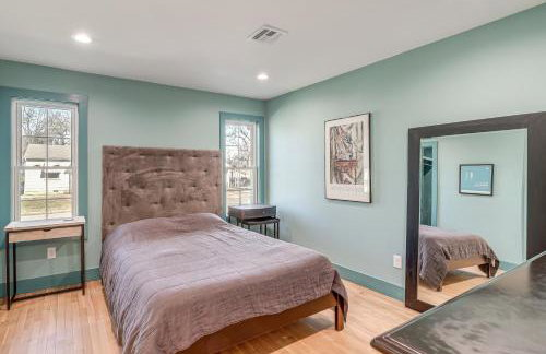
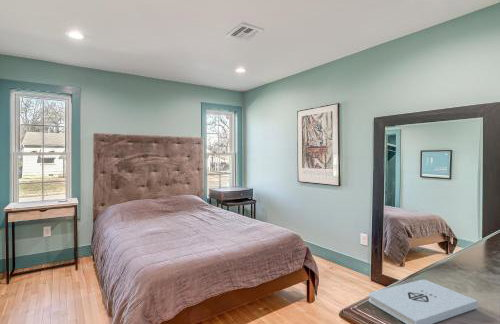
+ notepad (420, 300)
